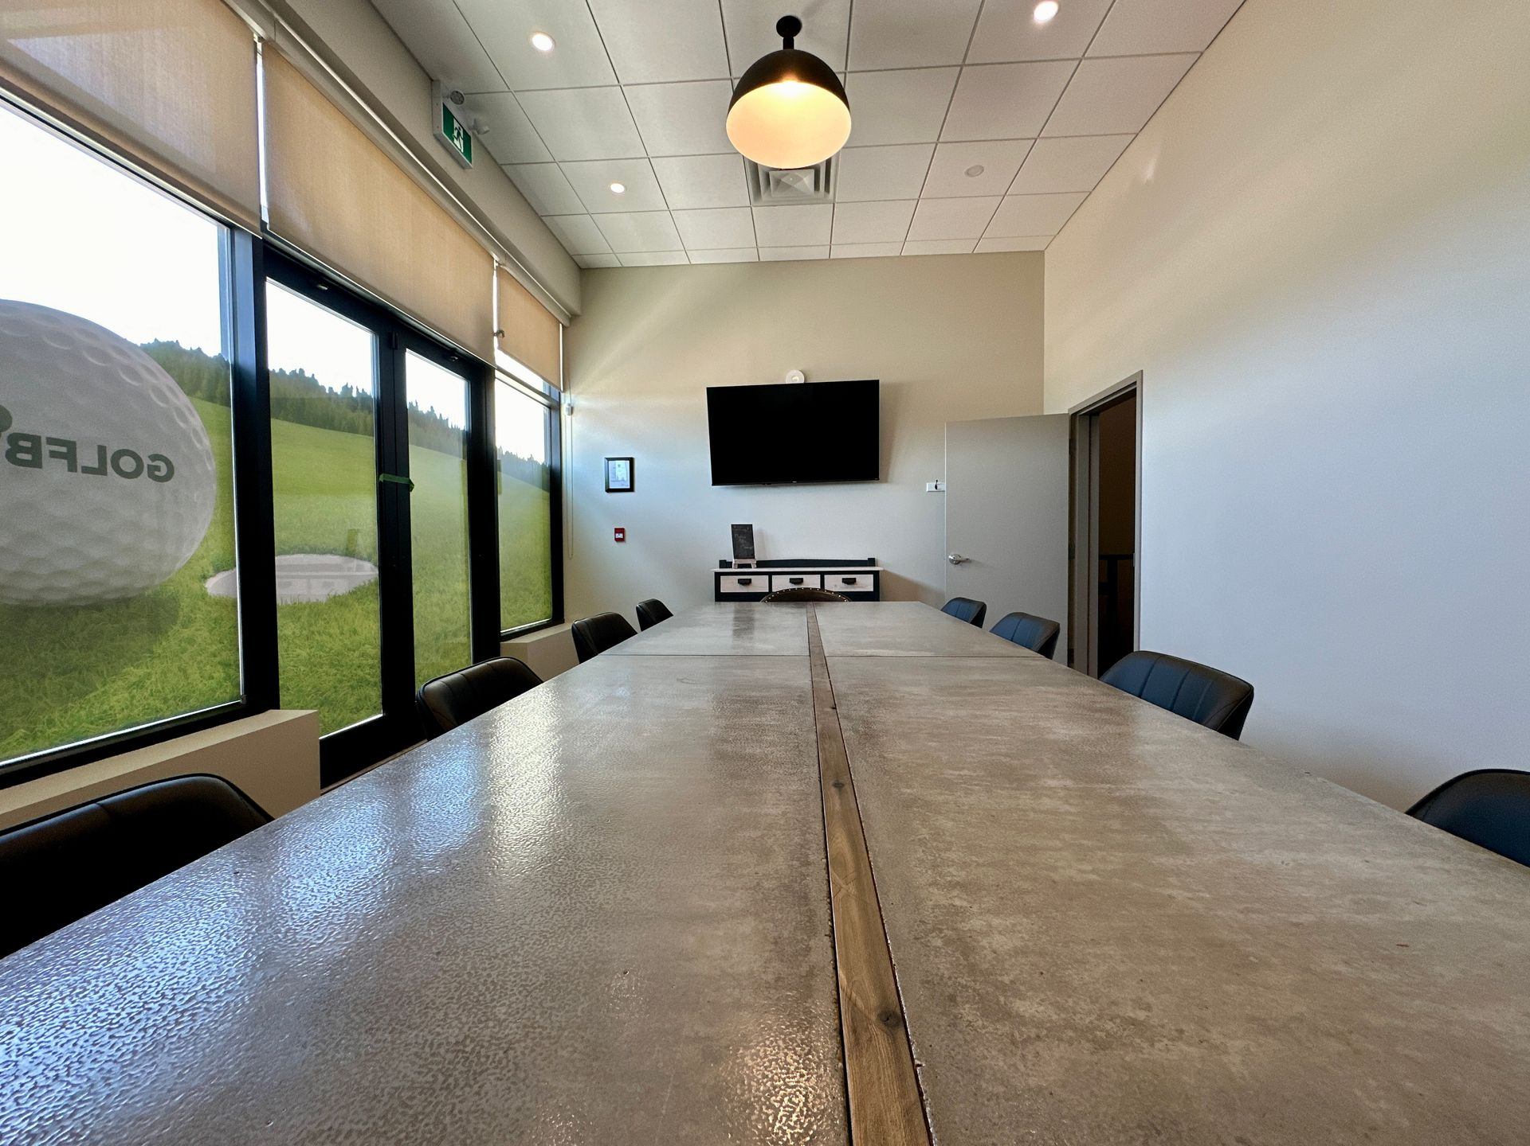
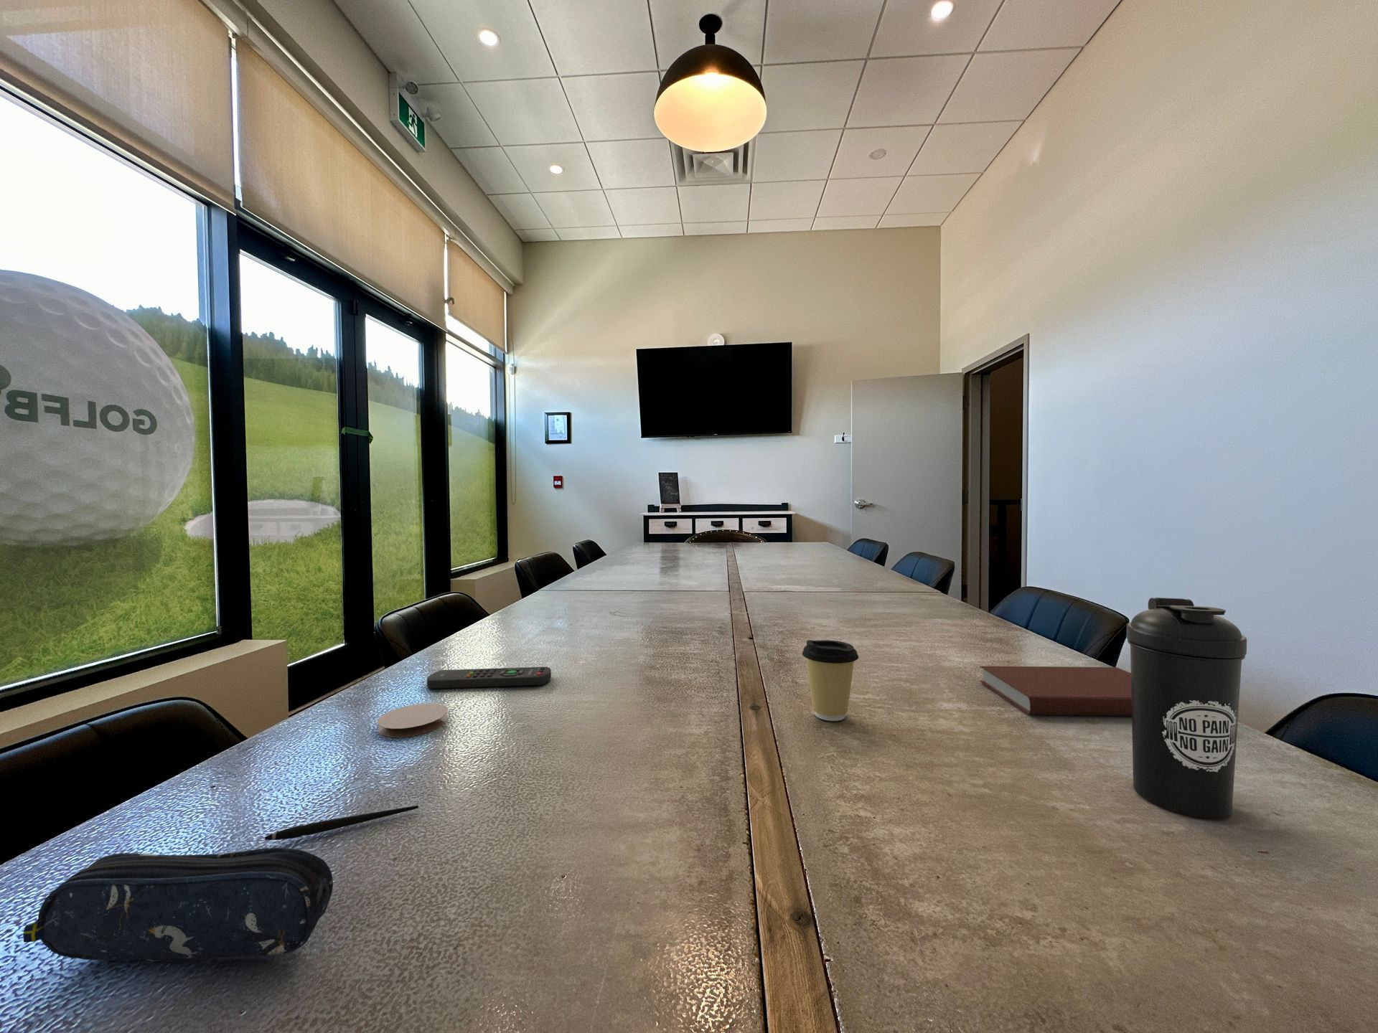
+ coaster (413, 718)
+ pencil case (194, 905)
+ water bottle (1182, 700)
+ coffee cup (830, 678)
+ pen (346, 820)
+ remote control (490, 676)
+ book (1076, 689)
